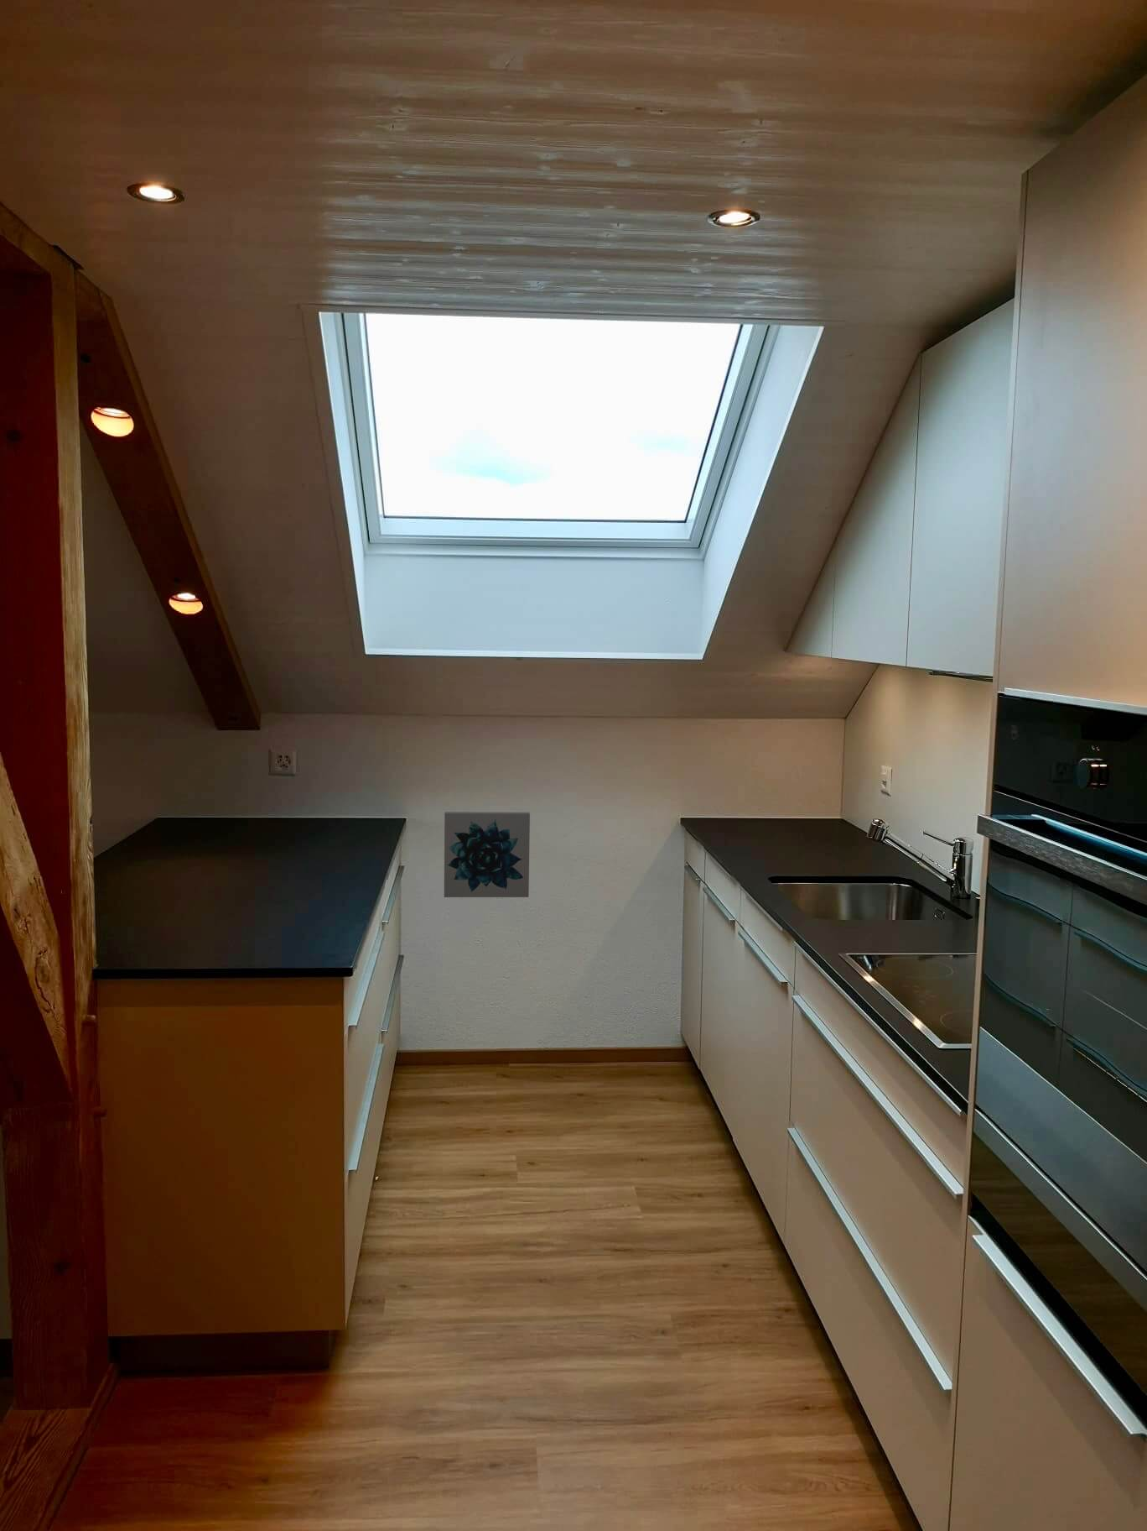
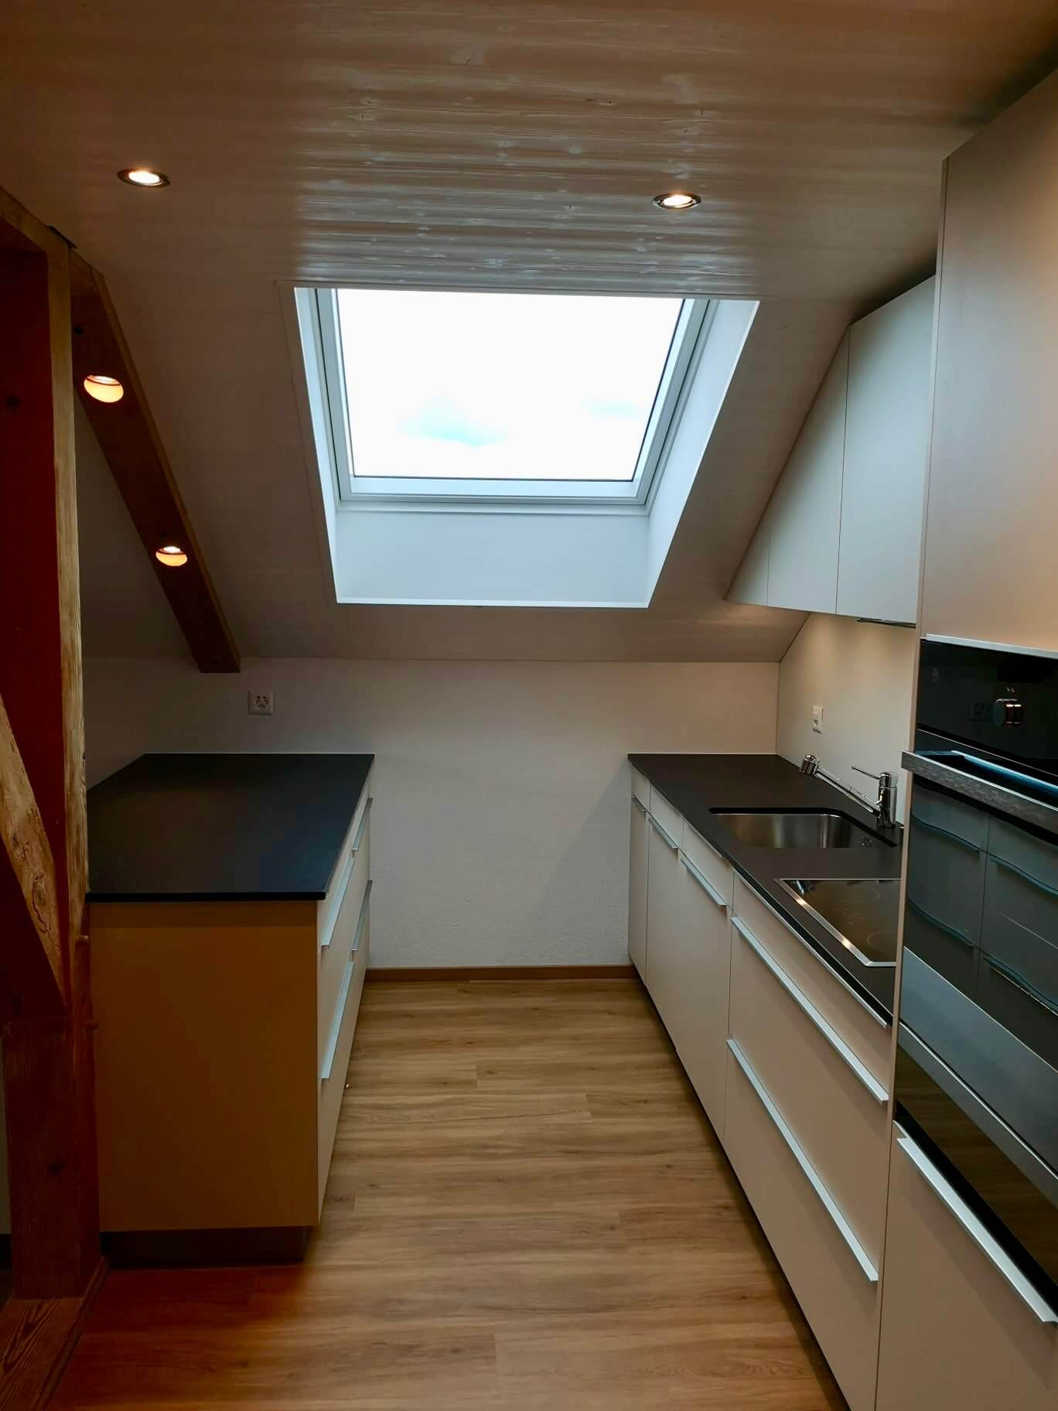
- wall art (487, 855)
